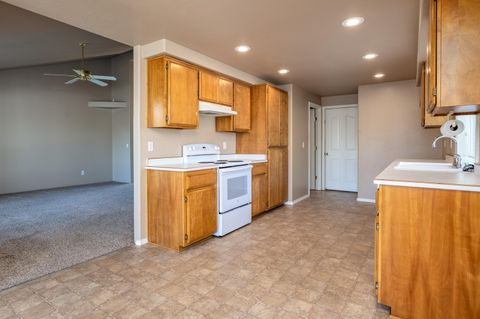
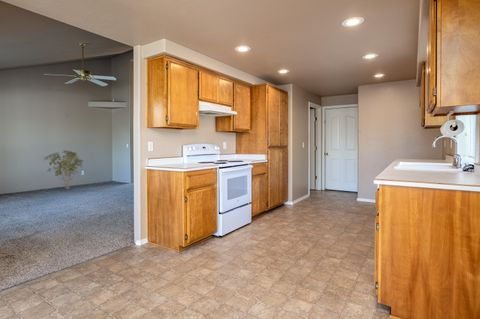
+ shrub (66, 169)
